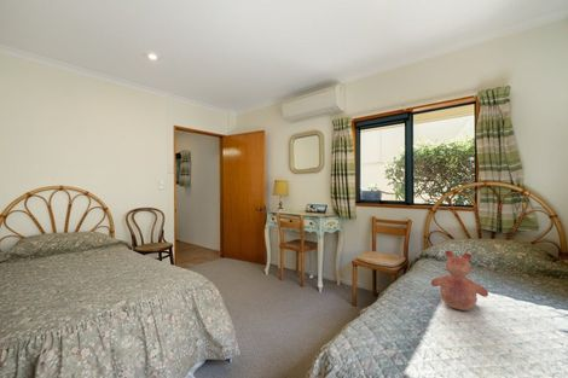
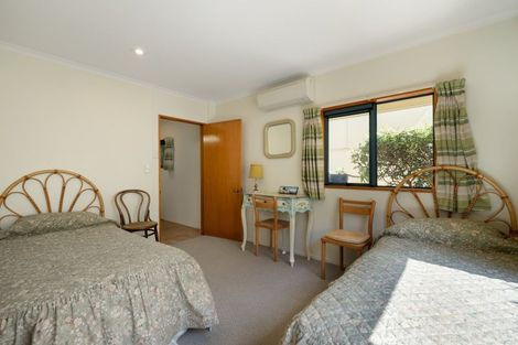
- teddy bear (458, 278)
